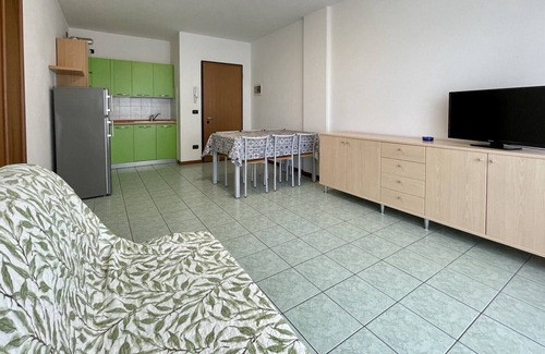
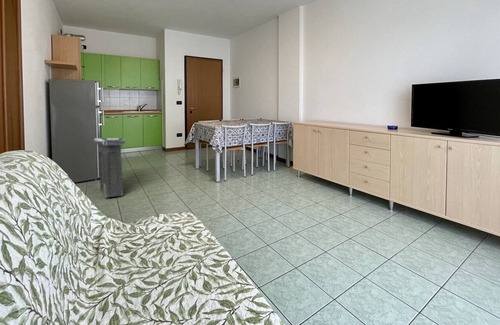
+ trash can (110, 166)
